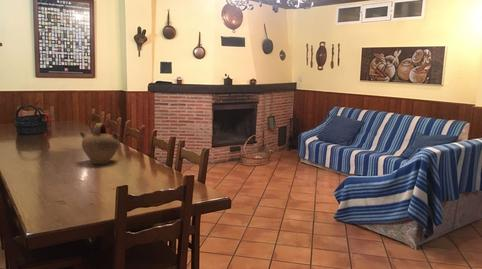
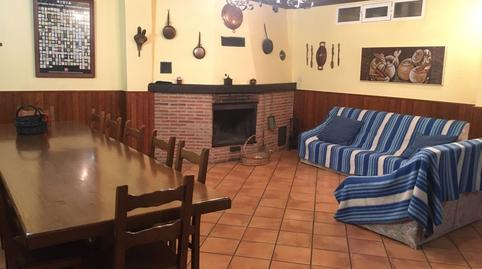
- jug (99, 143)
